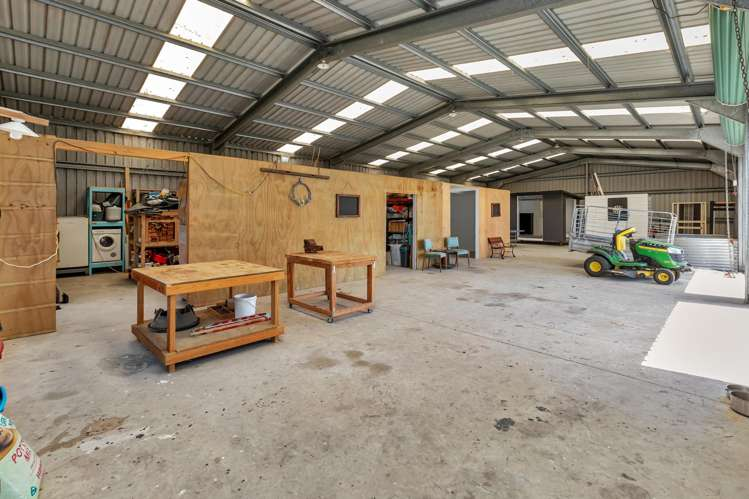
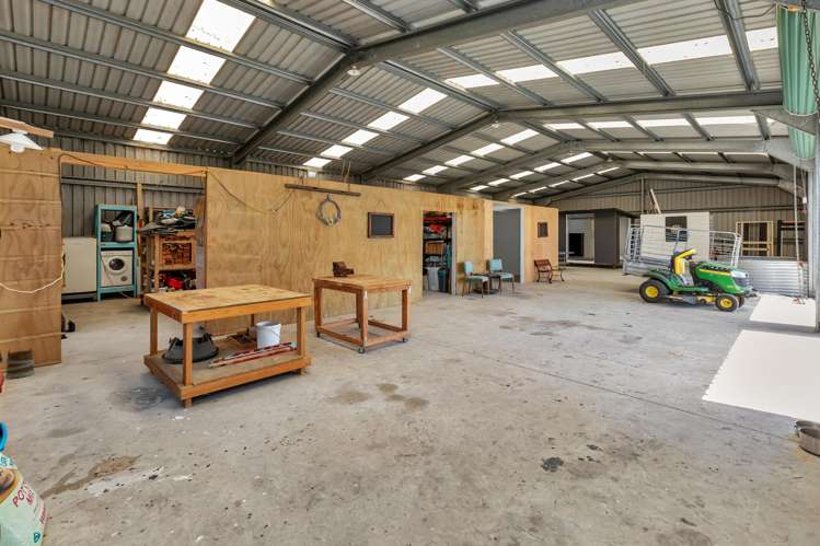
+ wooden bucket (20, 356)
